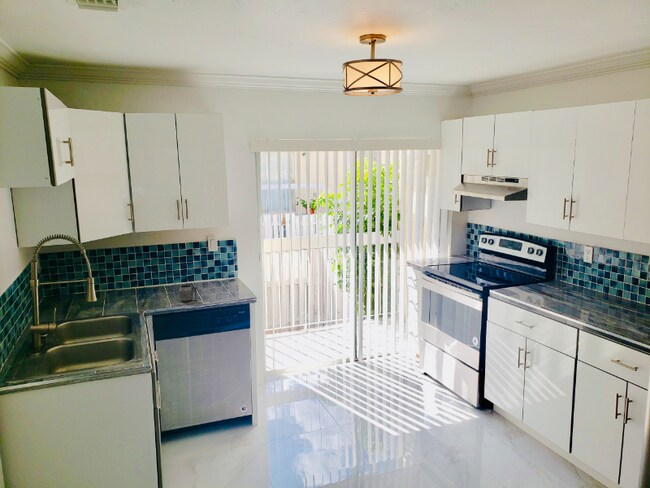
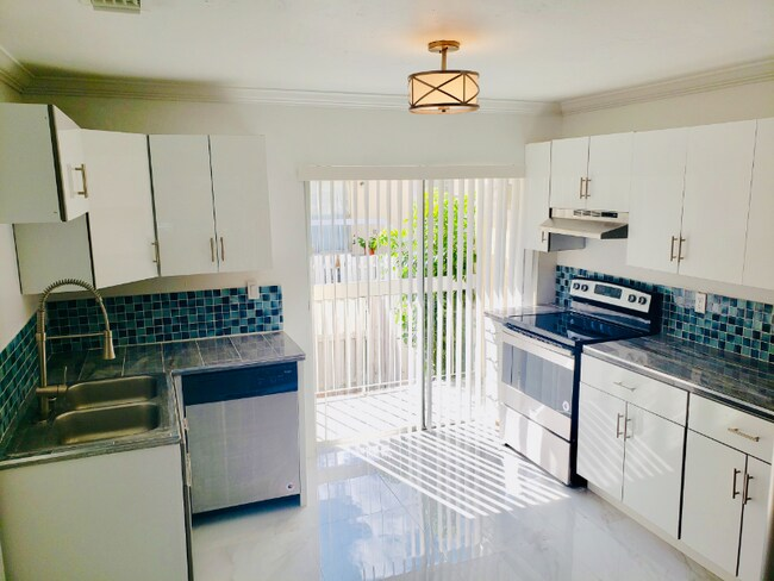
- mug (189, 293)
